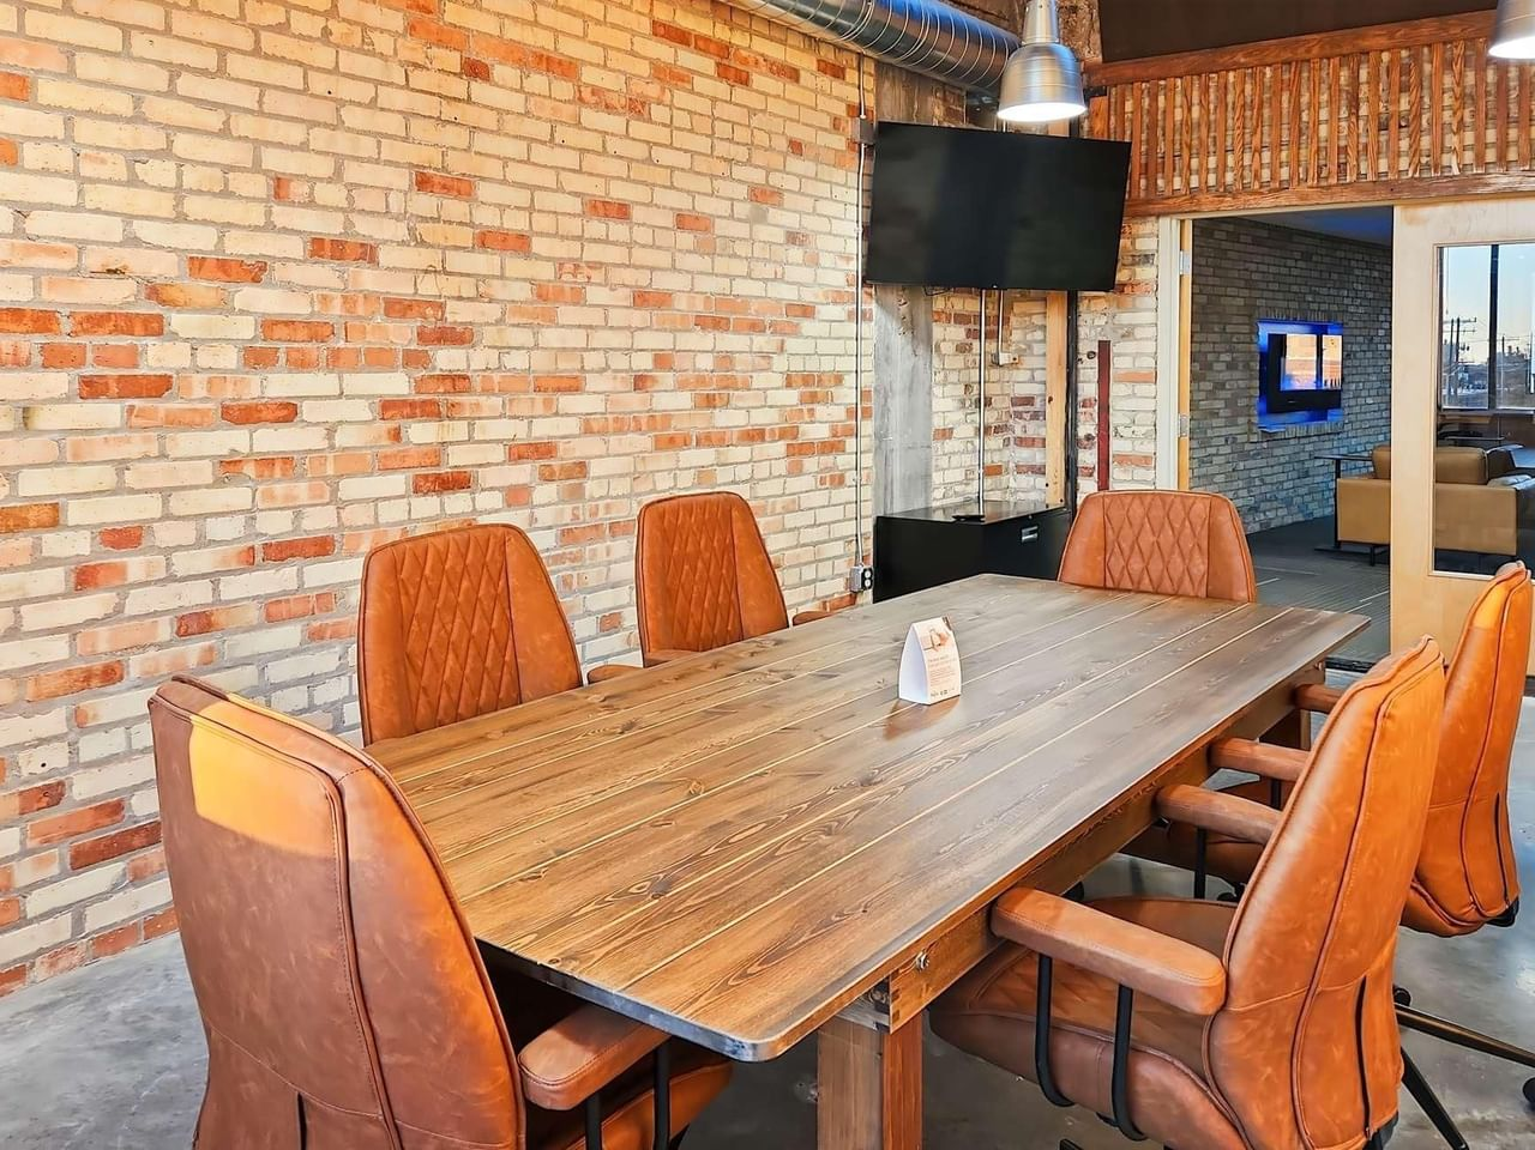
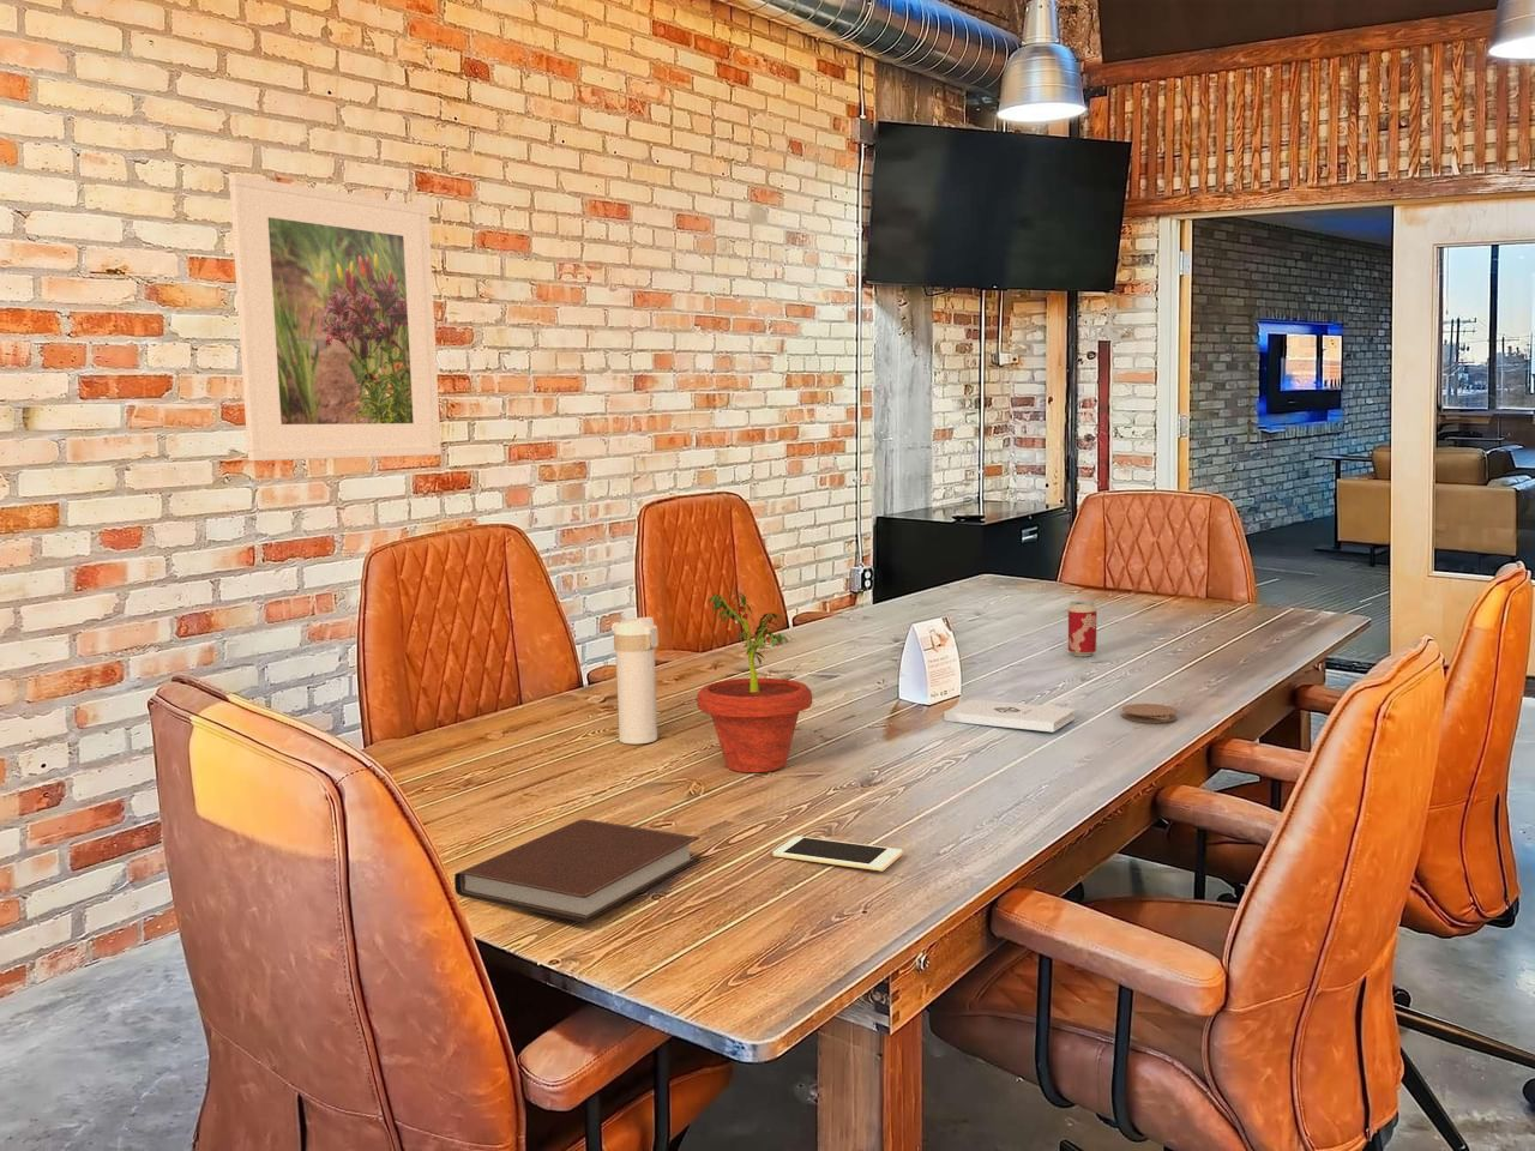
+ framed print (343, 326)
+ beverage can (1082, 629)
+ cell phone (838, 852)
+ notebook (581, 864)
+ potted plant (752, 673)
+ coaster (1149, 712)
+ notepad (1009, 715)
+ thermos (637, 677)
